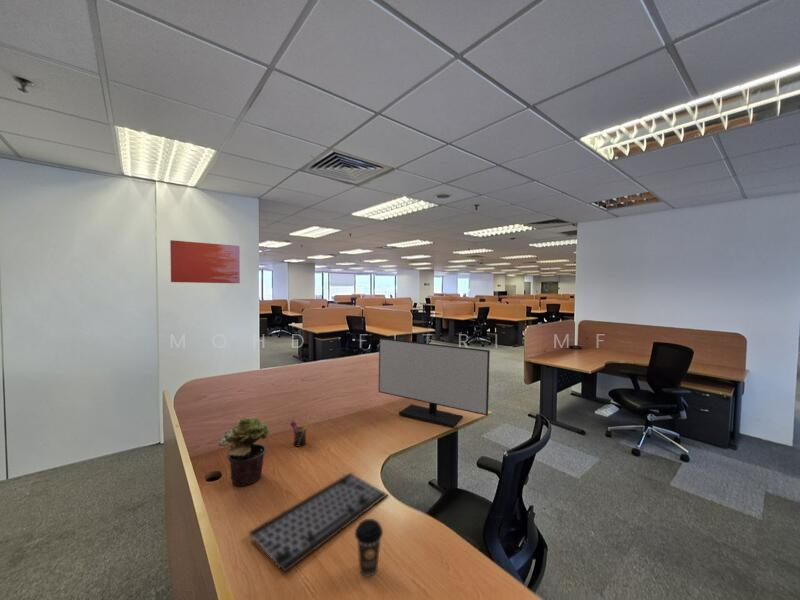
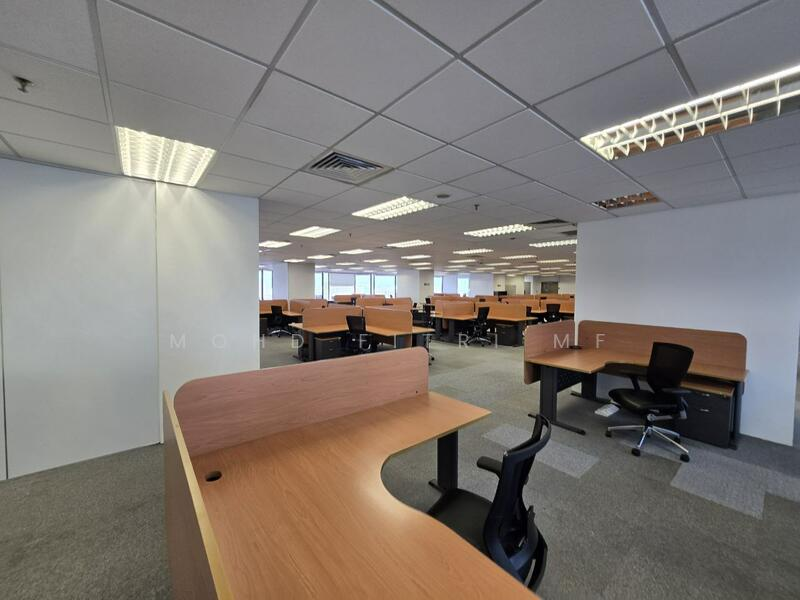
- monitor (431, 379)
- coffee cup (368, 547)
- keyboard (324, 512)
- wall art (206, 263)
- pen holder (299, 432)
- potted plant (244, 447)
